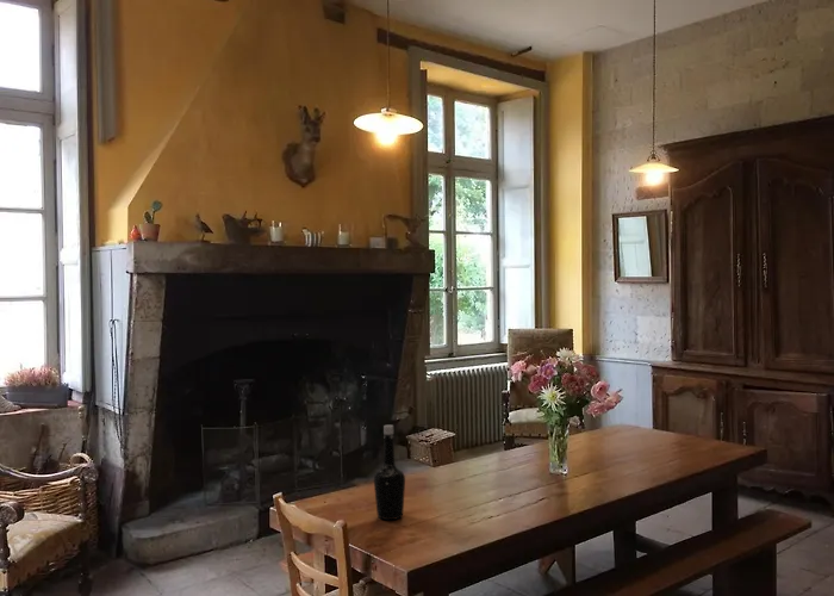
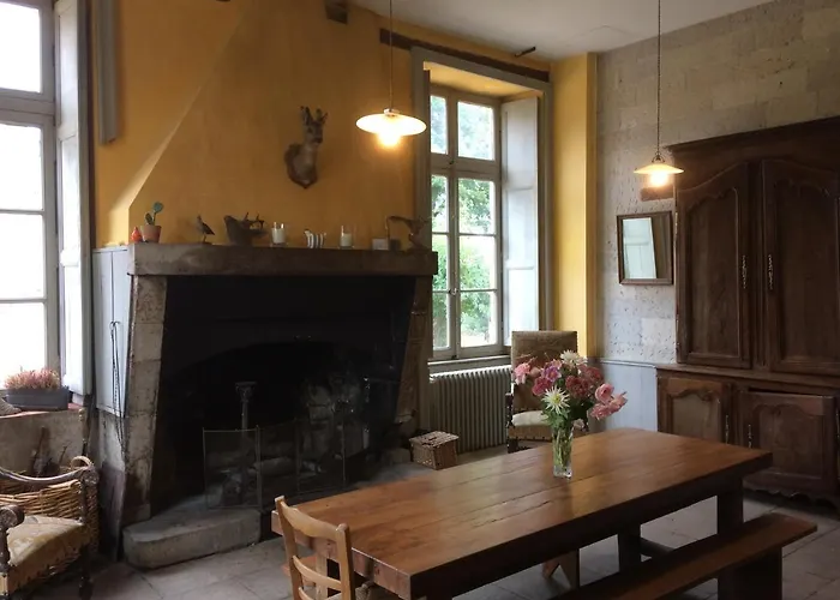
- bottle (388, 471)
